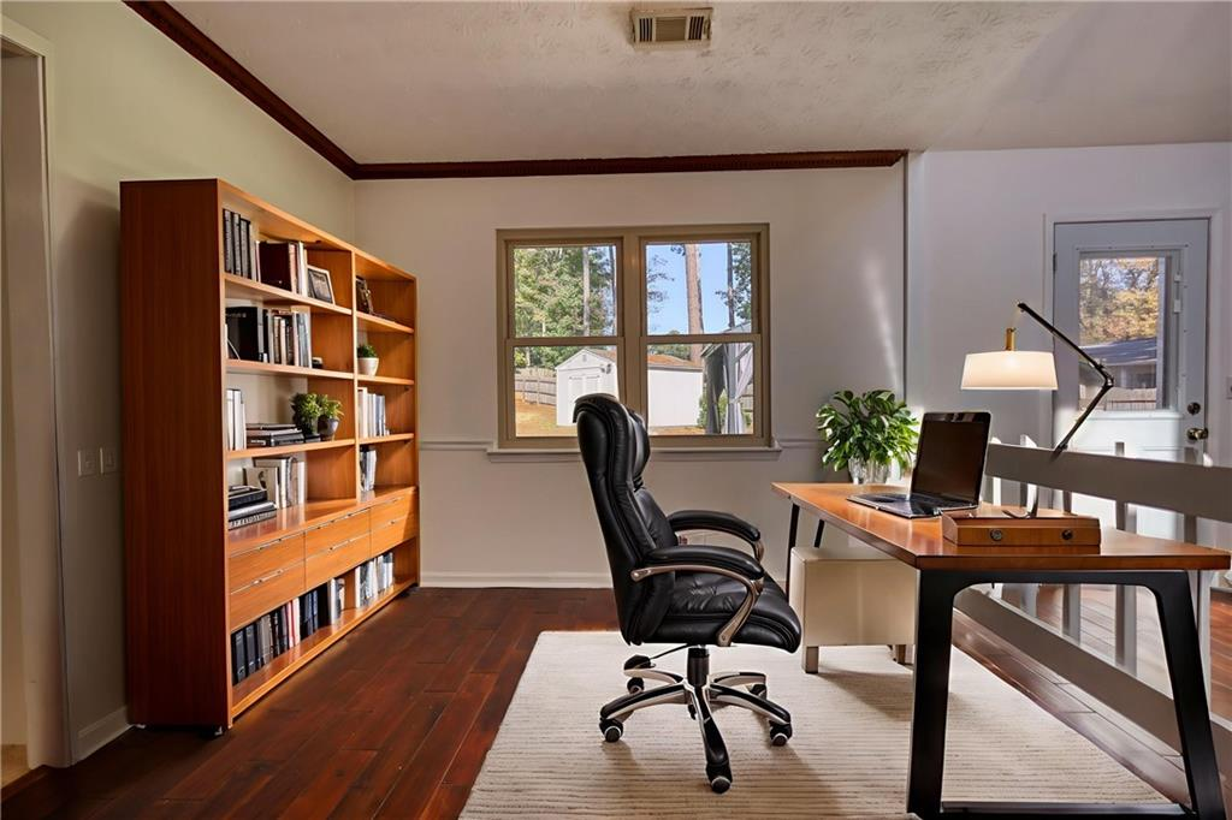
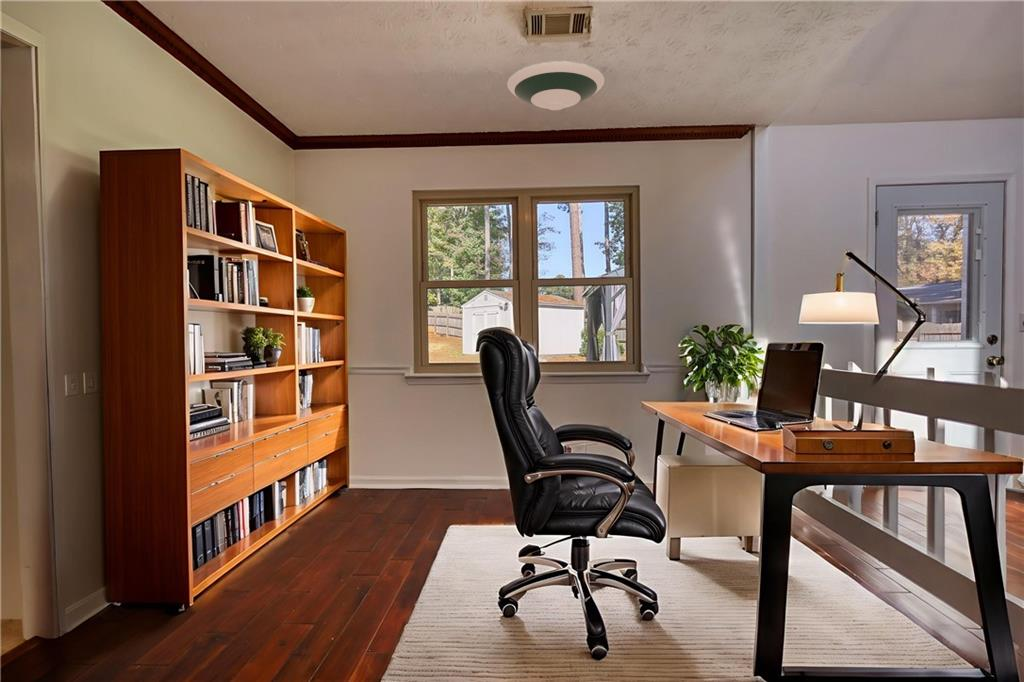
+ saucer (555, 95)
